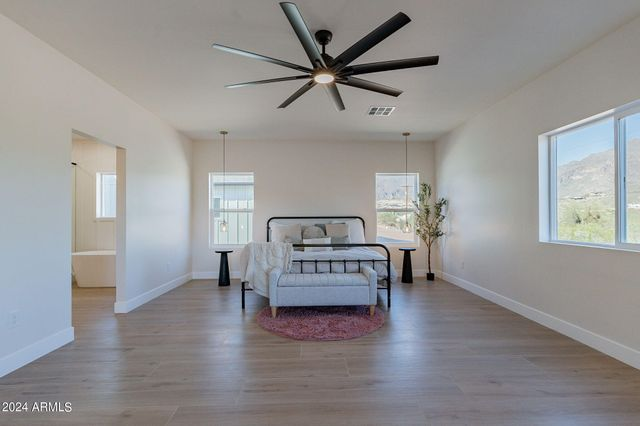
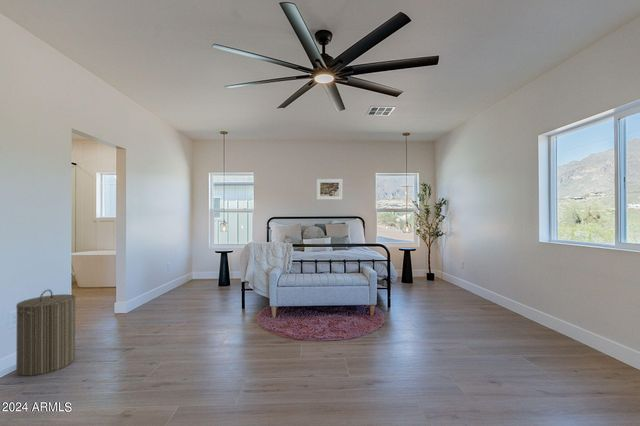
+ laundry hamper (47, 327)
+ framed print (329, 189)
